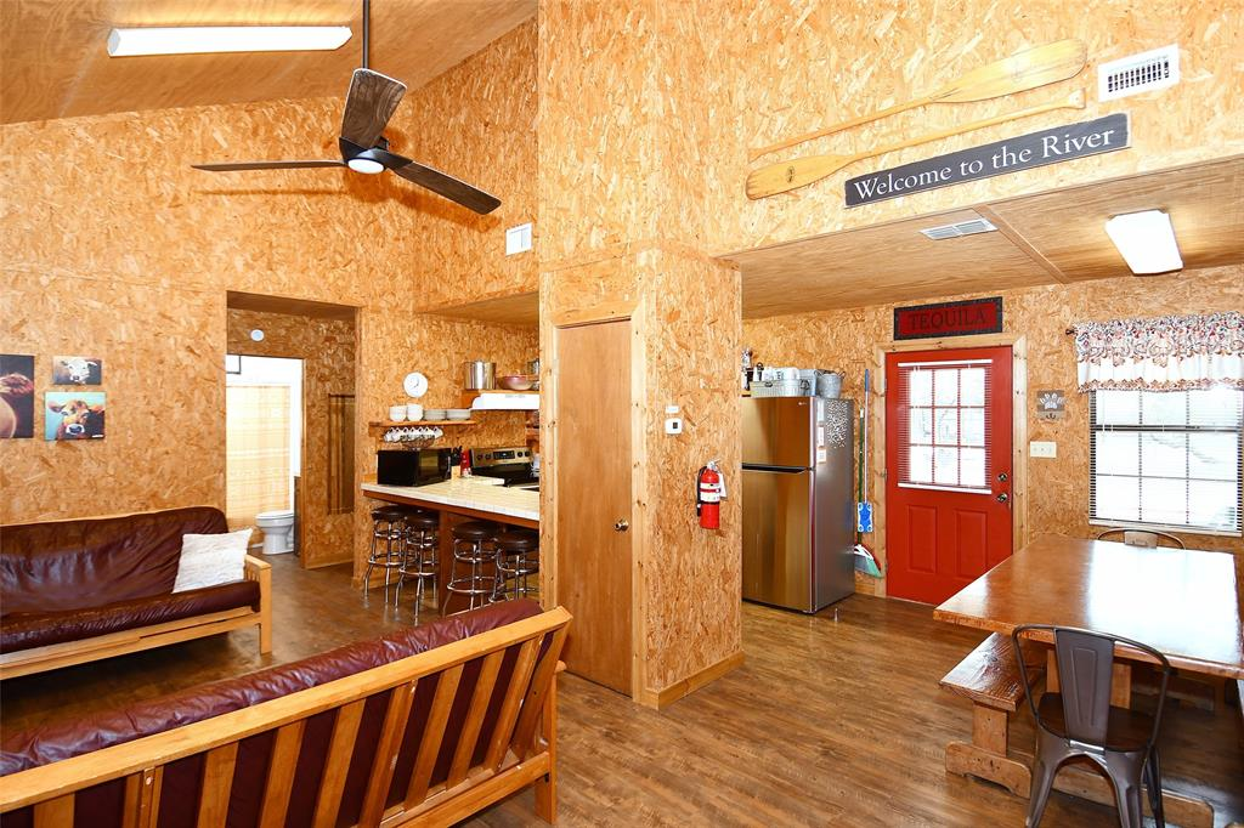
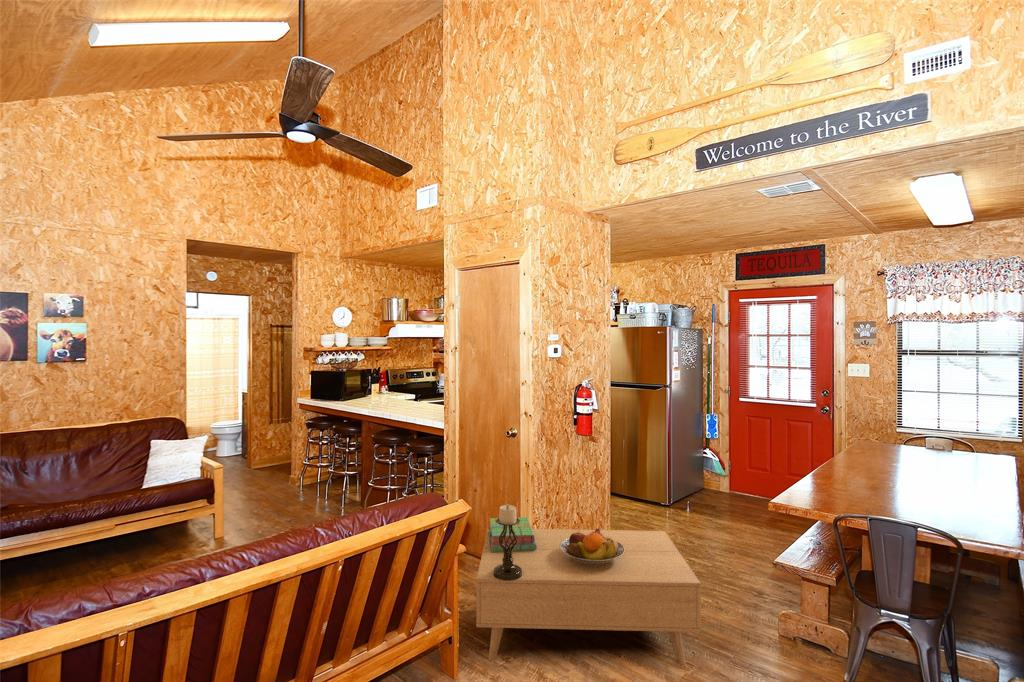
+ candle holder (507, 539)
+ coffee table (580, 591)
+ stack of books (511, 533)
+ fruit bowl (591, 543)
